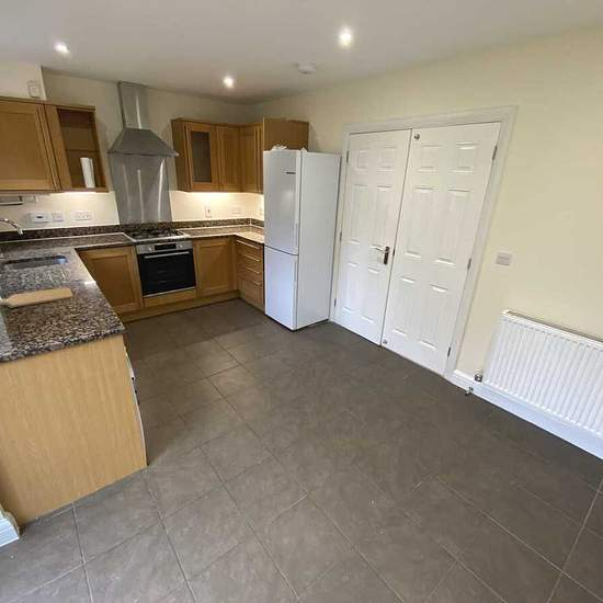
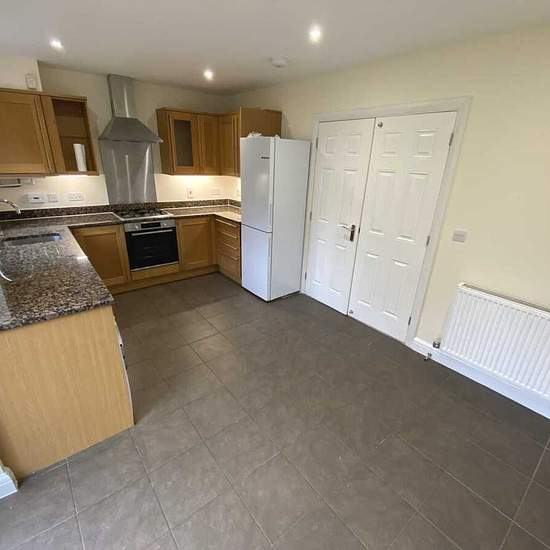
- chopping board (30, 298)
